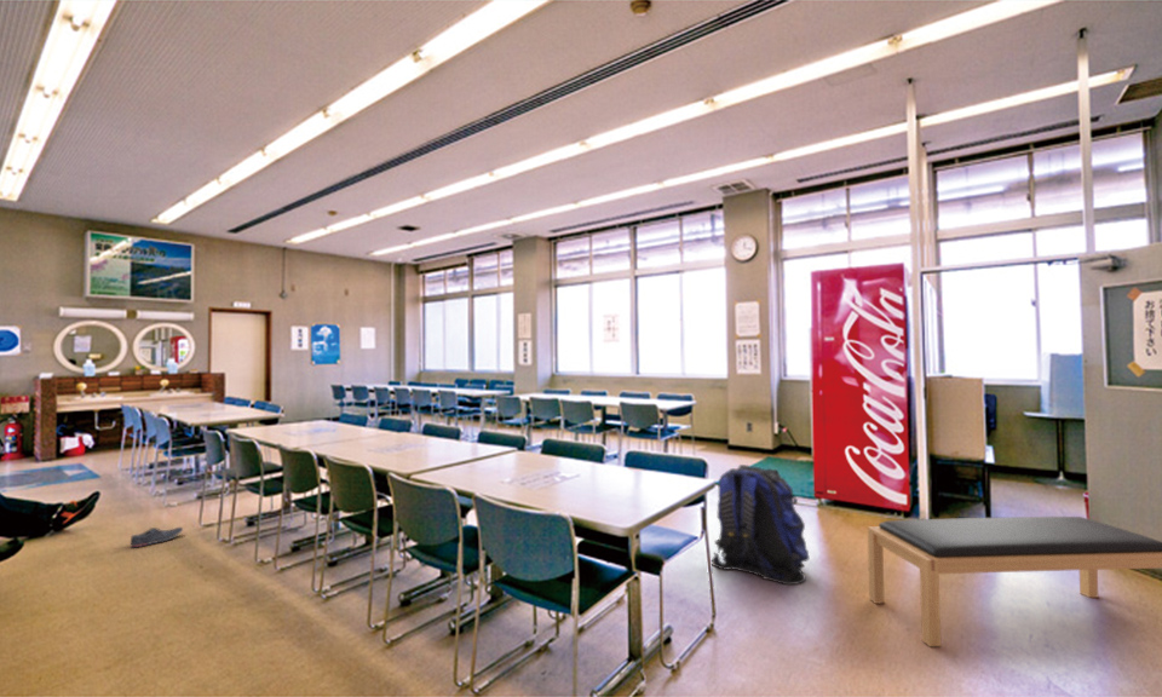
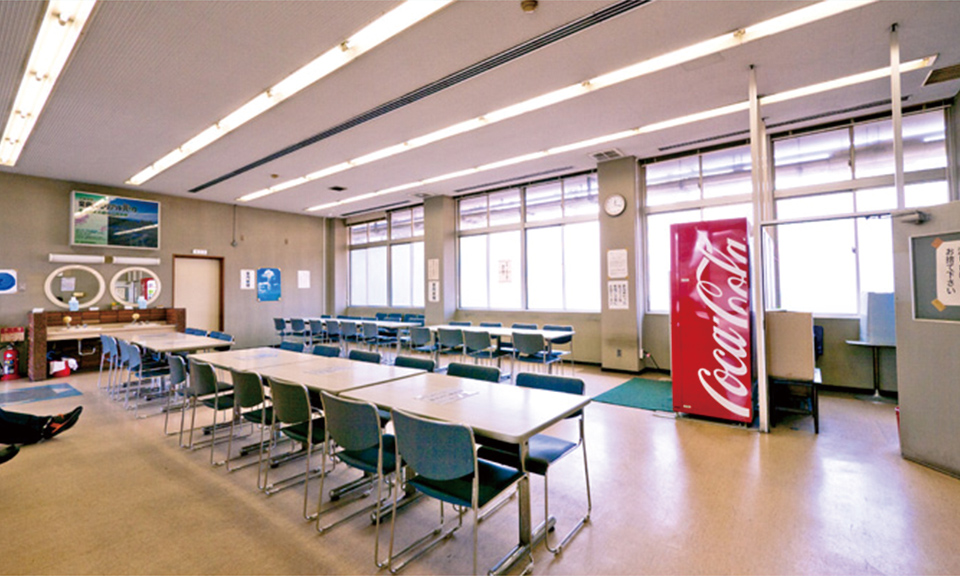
- backpack (757, 518)
- shoe (157, 534)
- bench (1016, 571)
